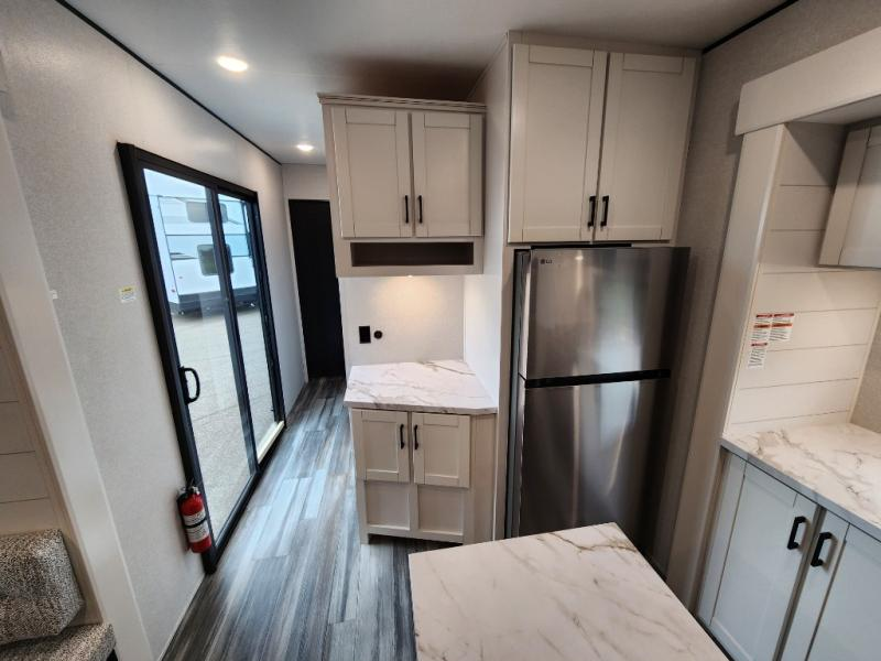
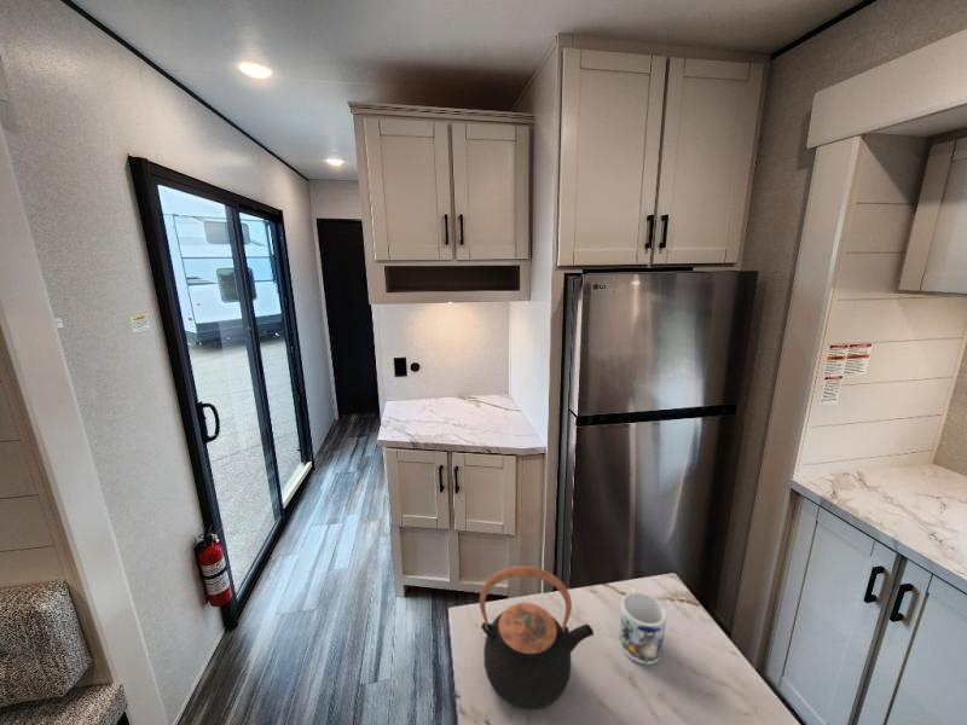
+ teapot (535, 622)
+ mug (639, 620)
